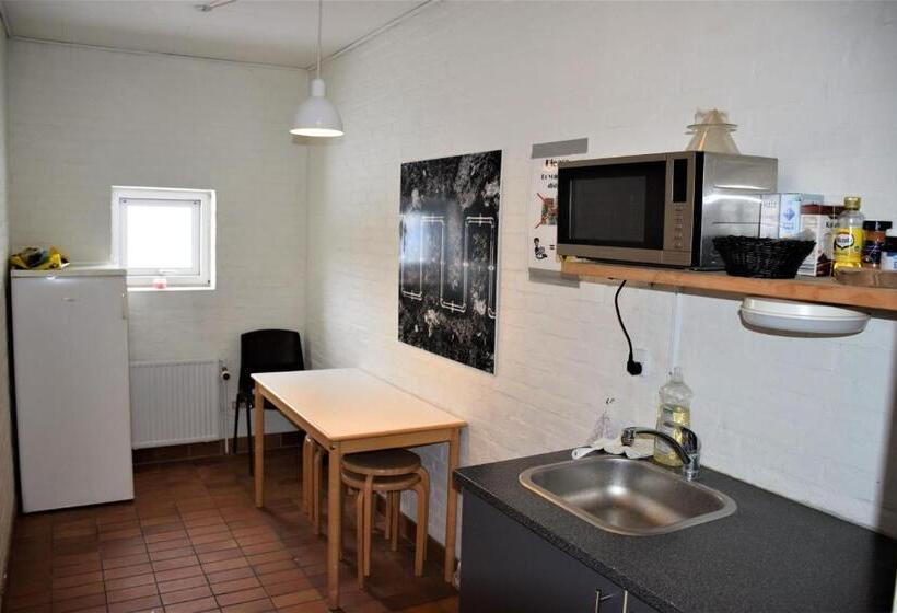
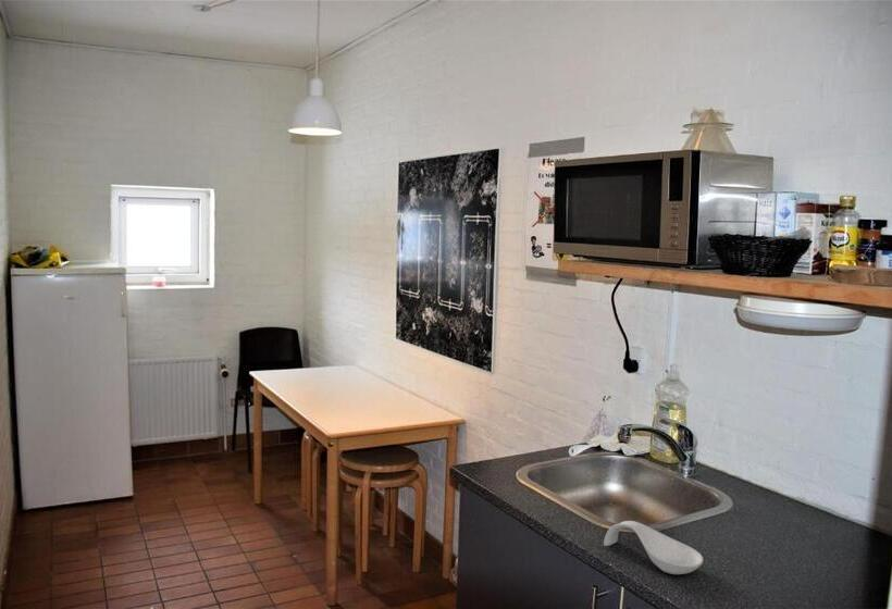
+ spoon rest (652, 545)
